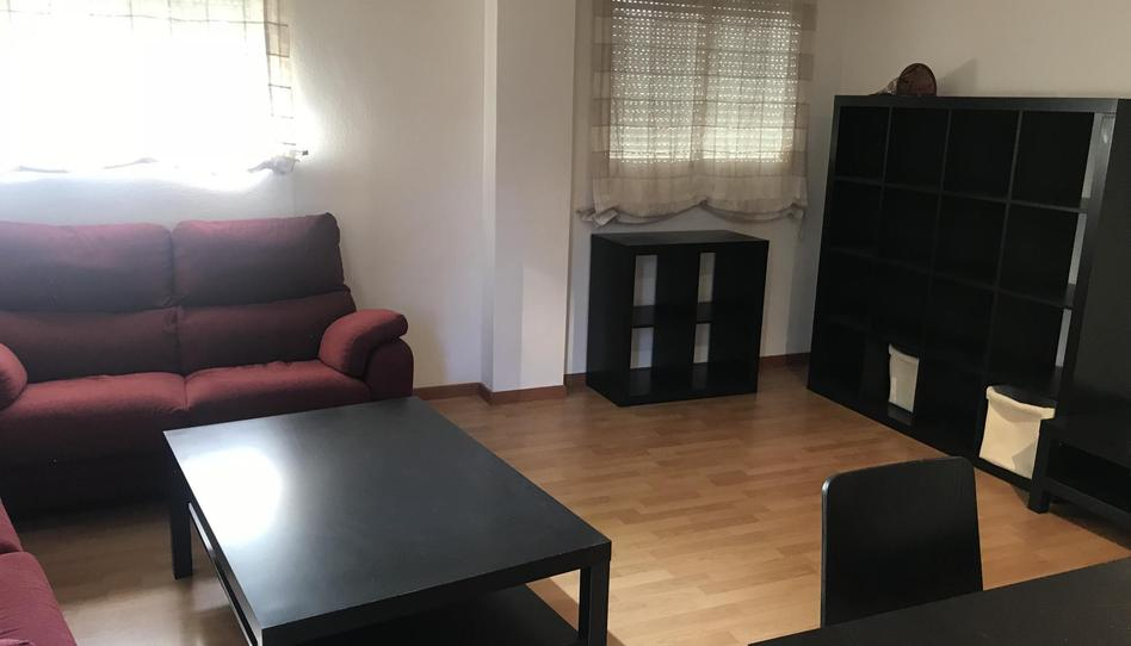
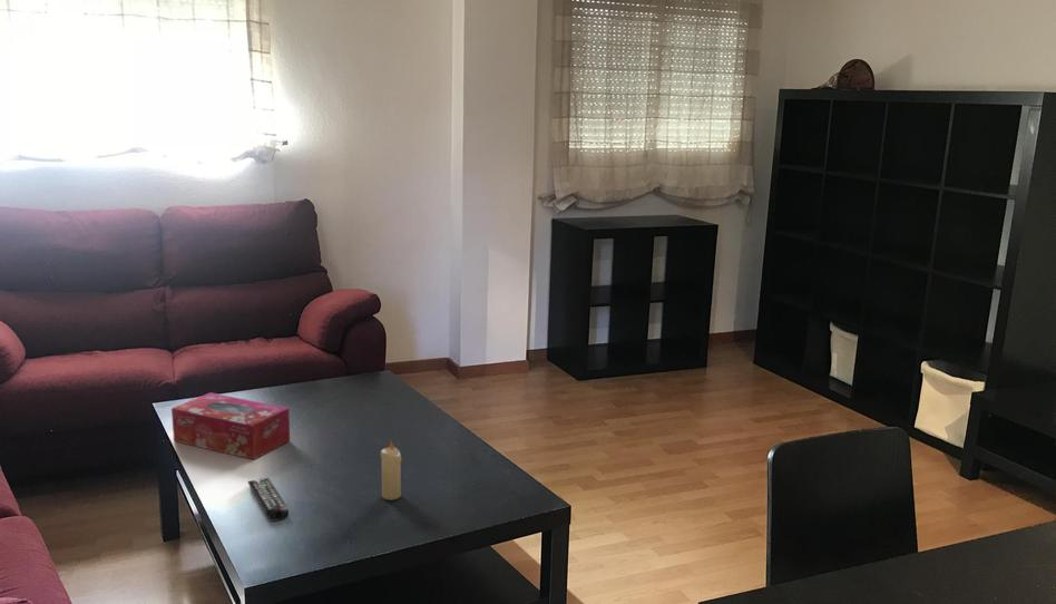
+ remote control (267, 497)
+ candle (391, 468)
+ tissue box (231, 425)
